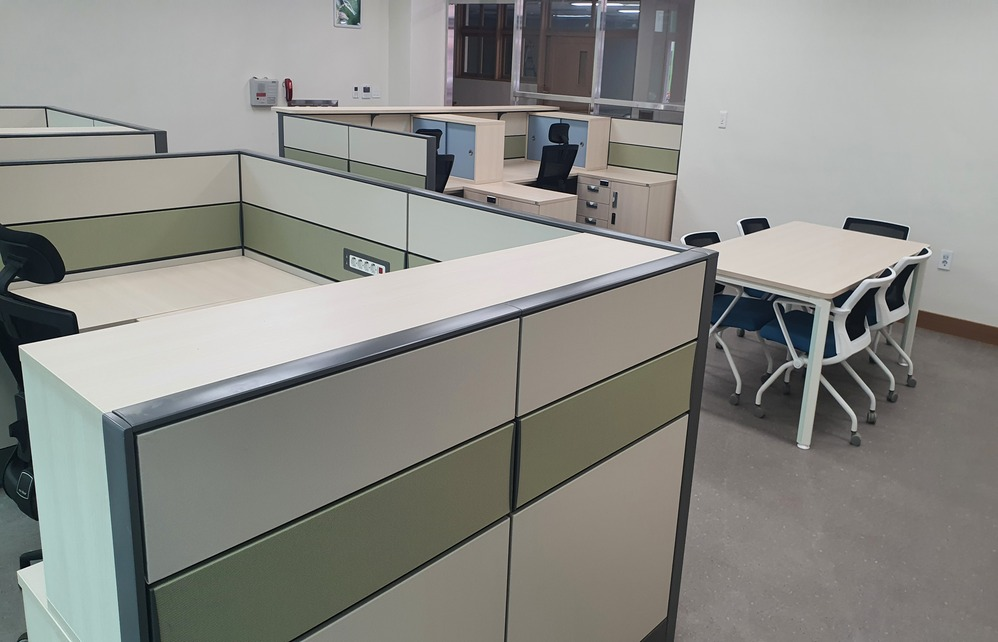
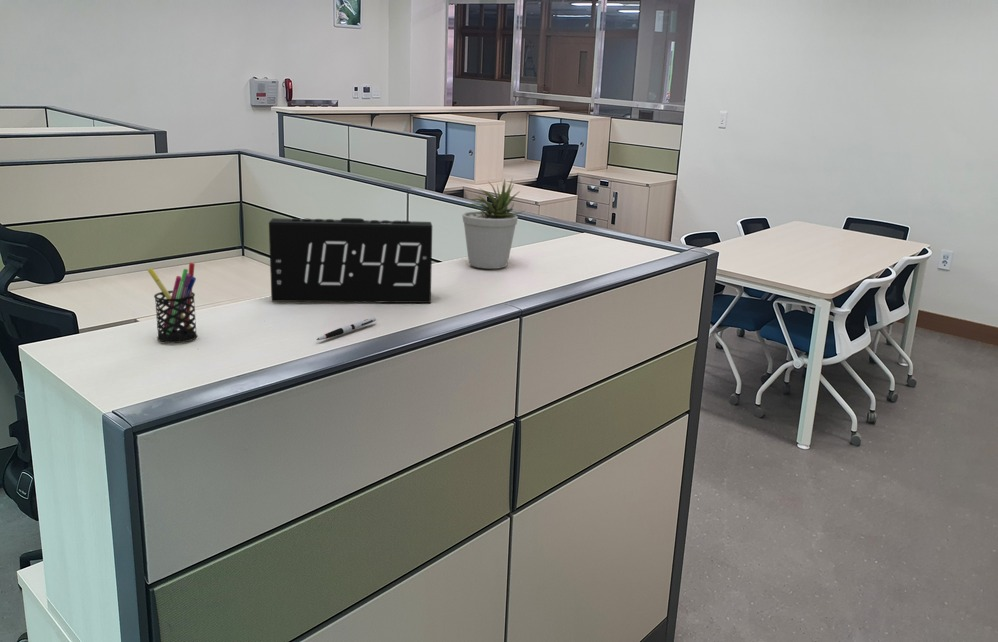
+ pen (347, 328)
+ alarm clock (352, 258)
+ potted plant (492, 222)
+ pen holder (179, 299)
